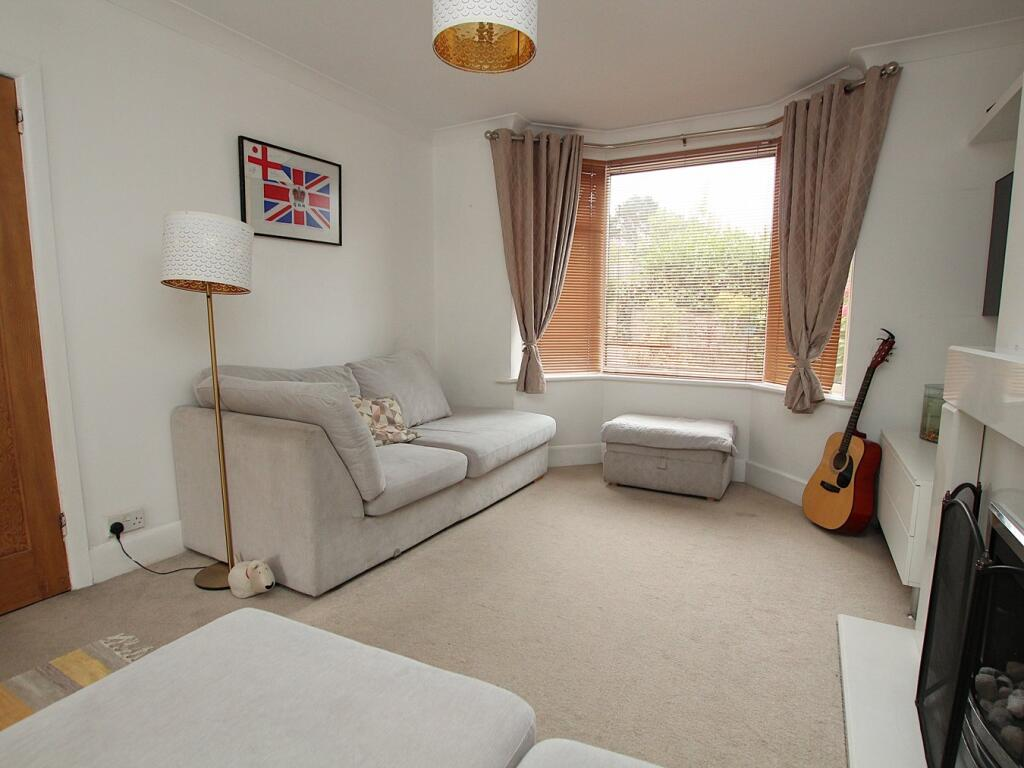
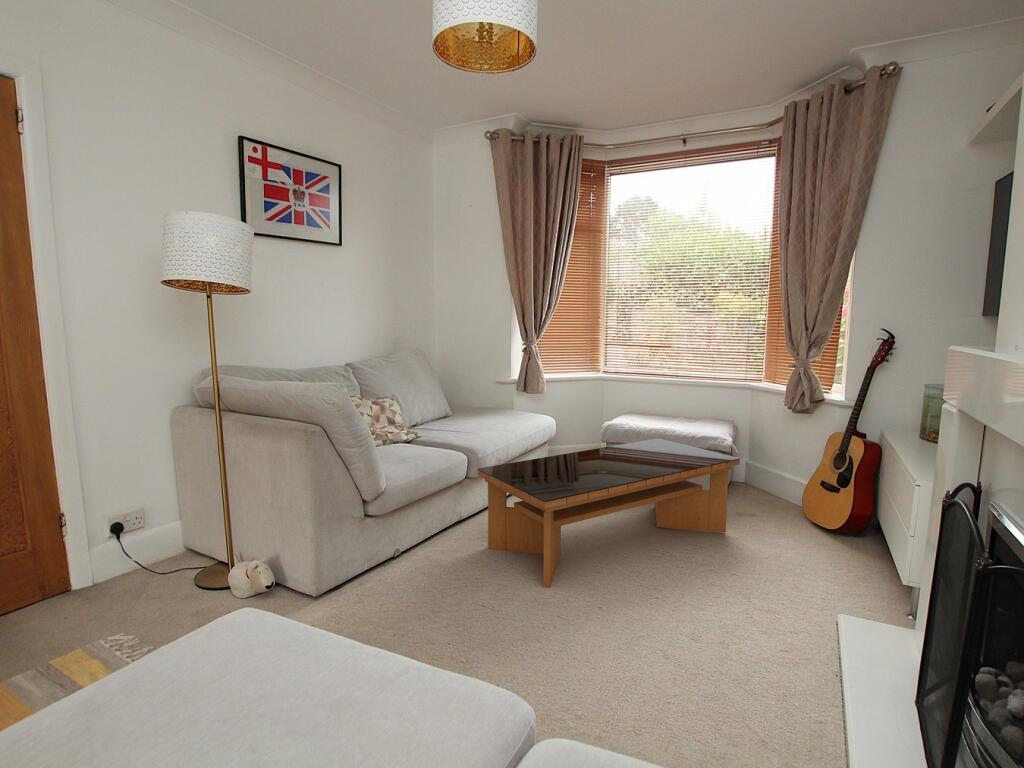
+ coffee table (612, 501)
